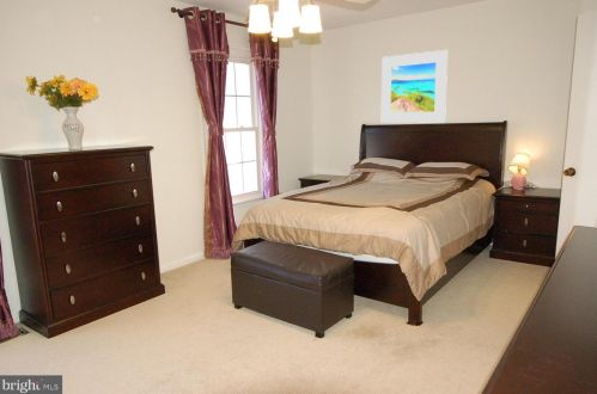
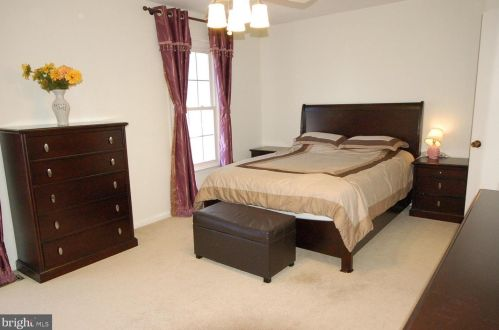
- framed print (412, 88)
